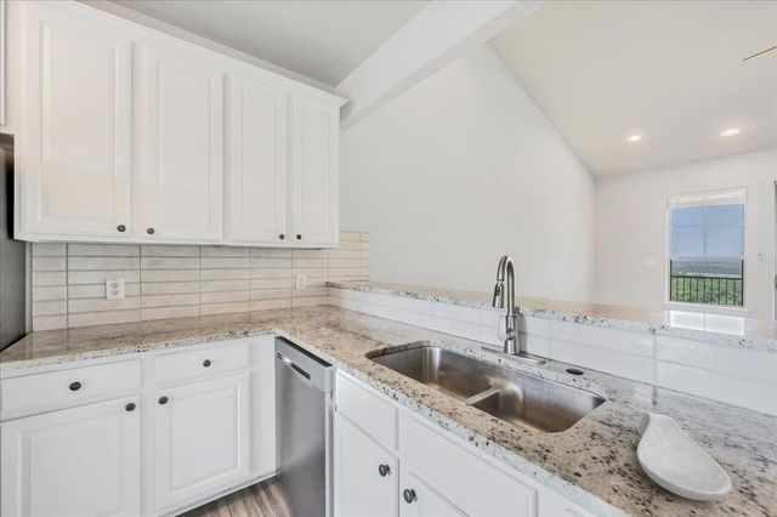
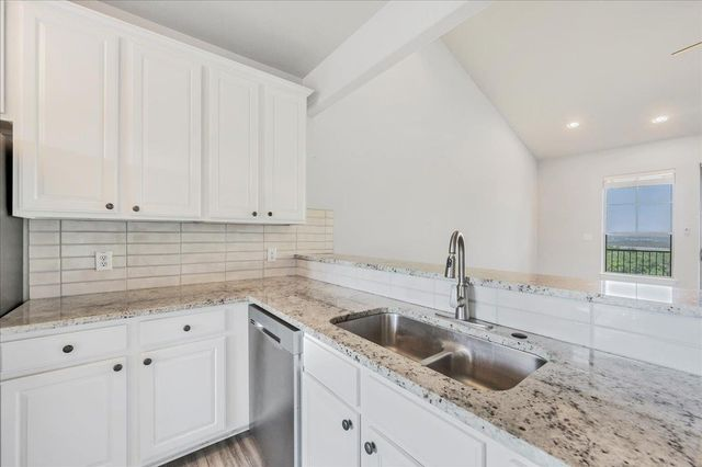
- spoon rest (668, 448)
